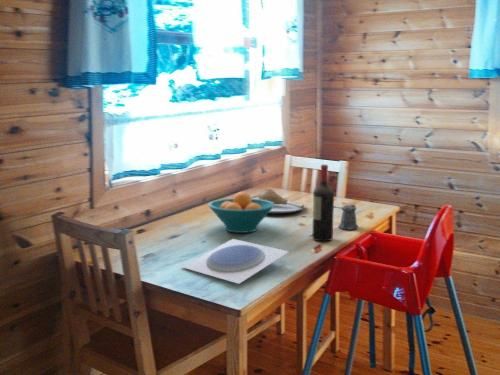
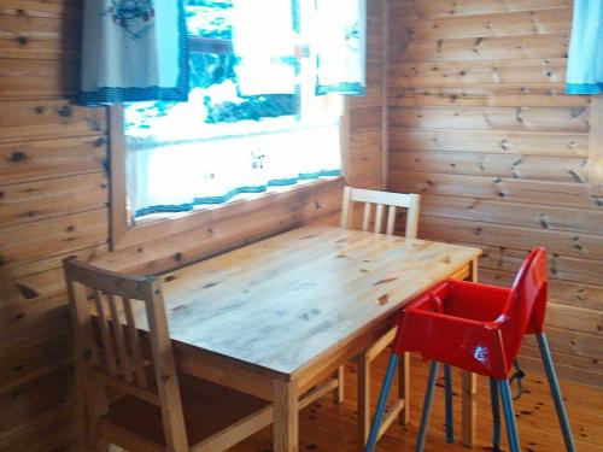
- wine bottle (323, 202)
- plate (235, 258)
- fruit bowl (241, 211)
- plate (277, 199)
- pepper shaker (346, 215)
